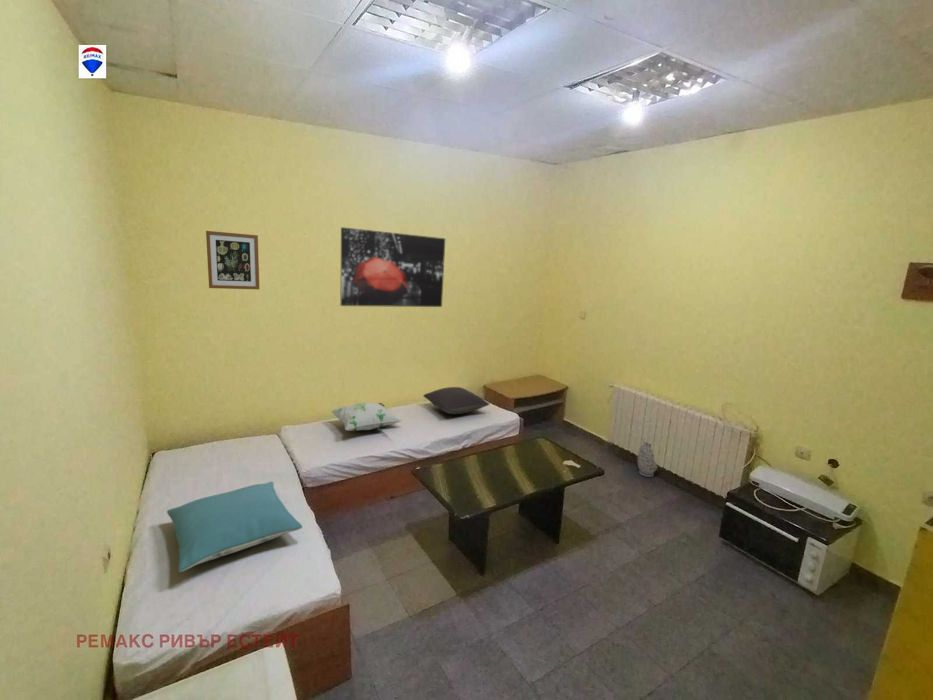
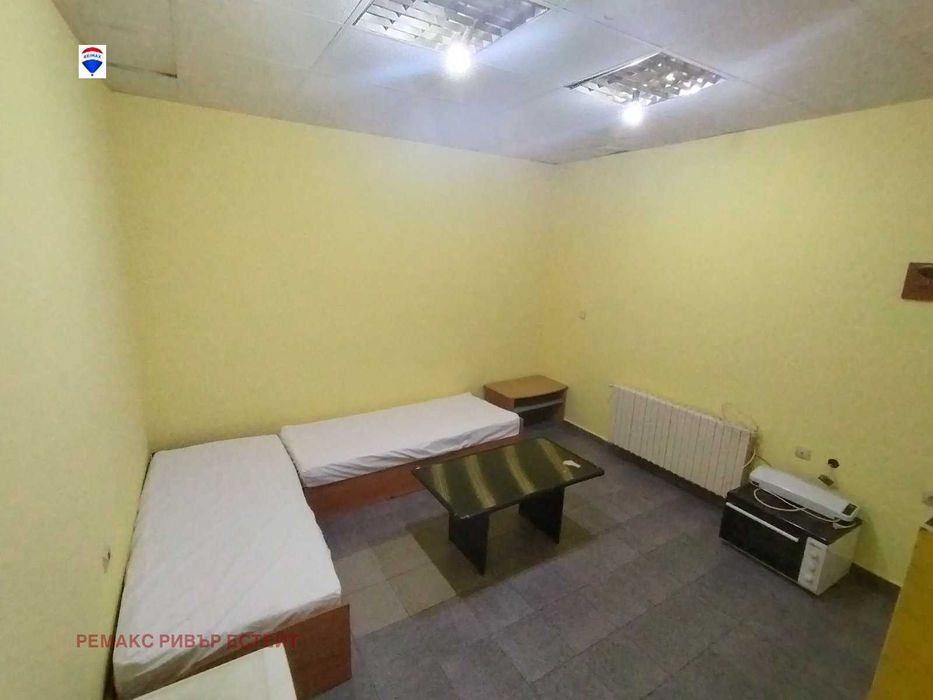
- pillow (456, 400)
- vase (648, 457)
- decorative pillow (365, 415)
- wall art (395, 270)
- wall art (233, 261)
- pillow (233, 519)
